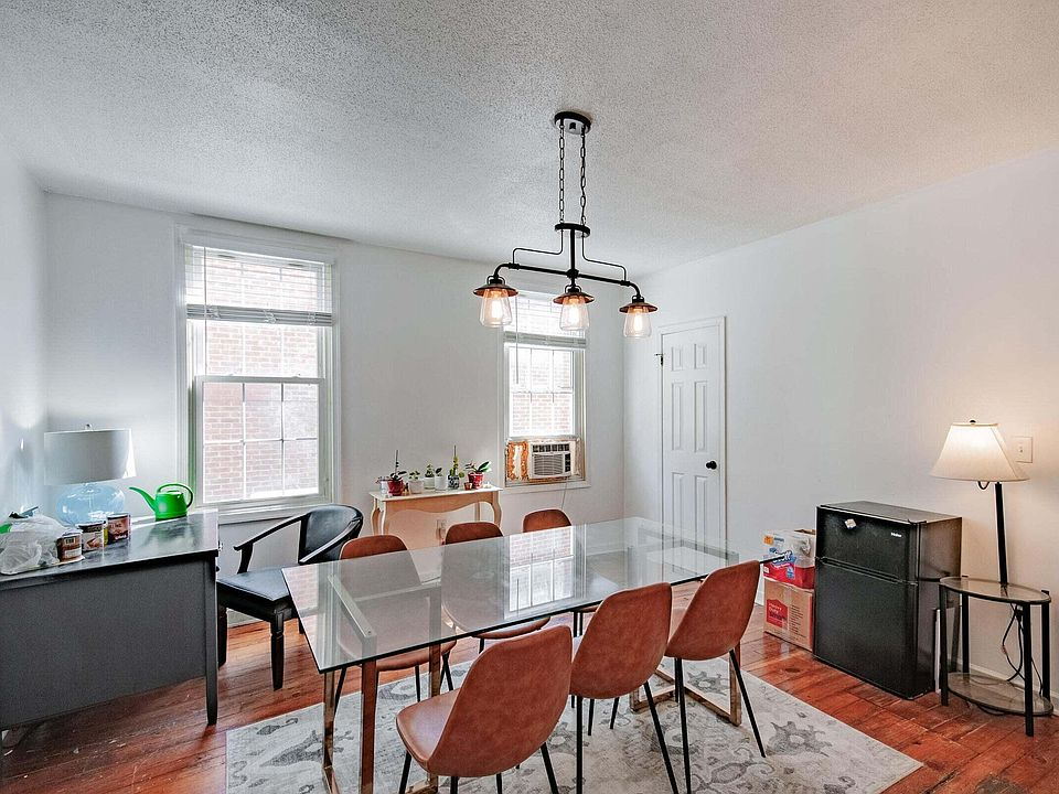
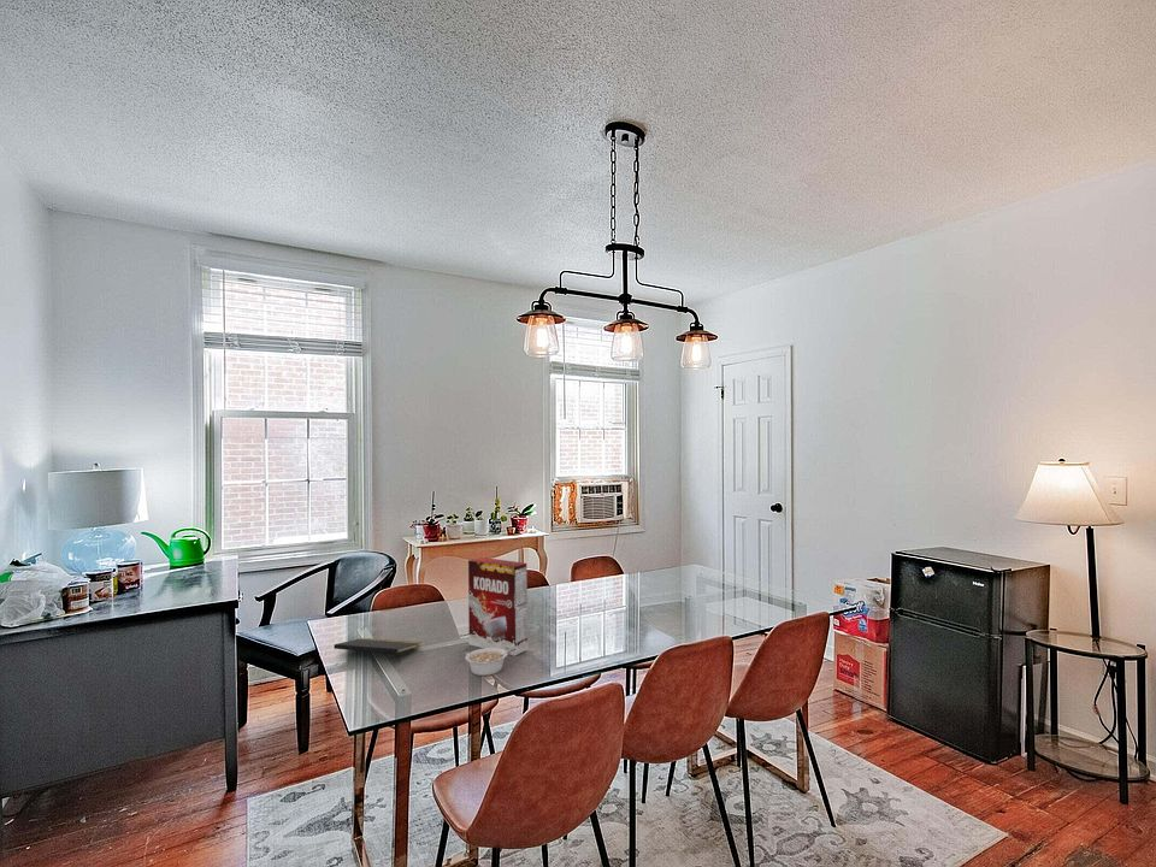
+ cereal box (497, 604)
+ legume (488, 660)
+ notepad (378, 645)
